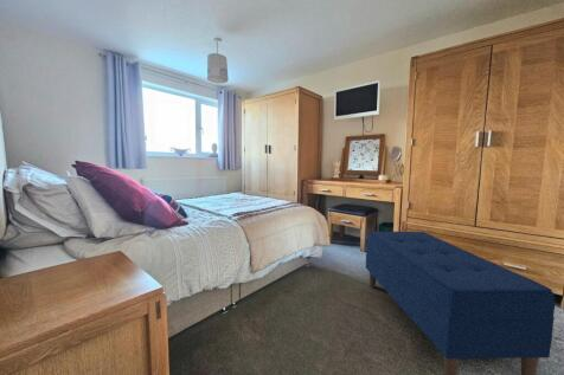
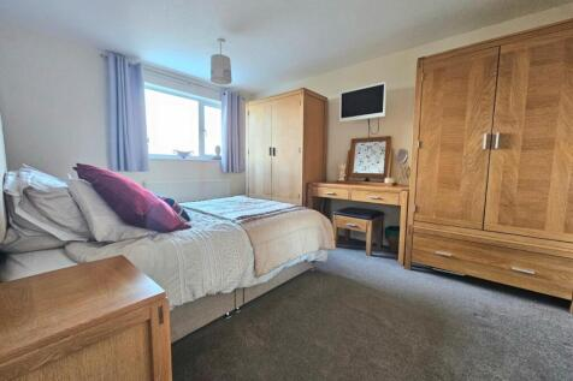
- bench (430, 286)
